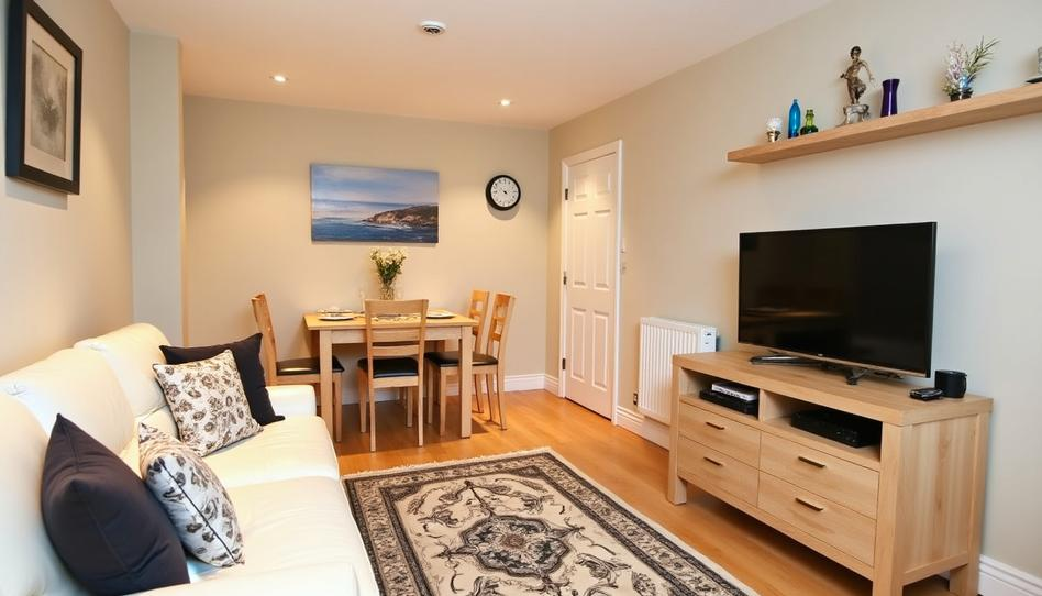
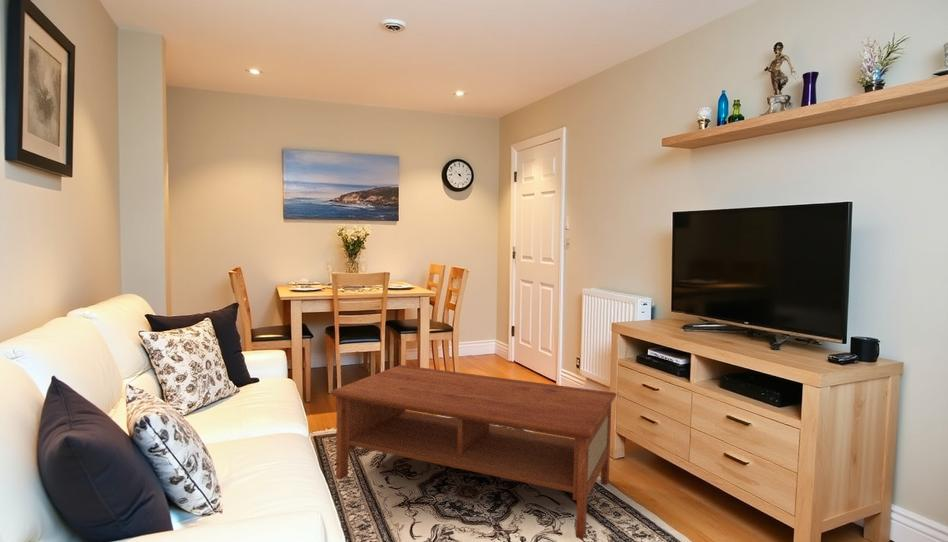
+ coffee table (474, 435)
